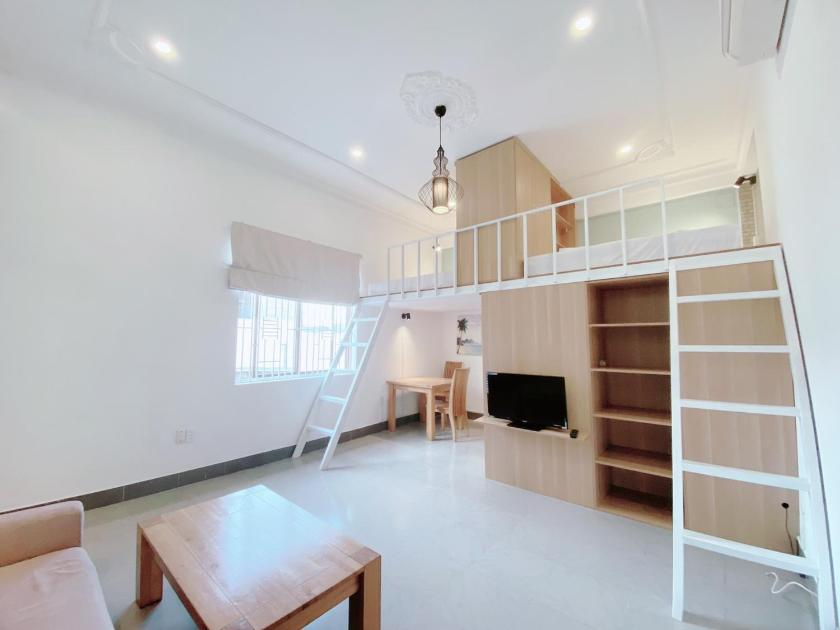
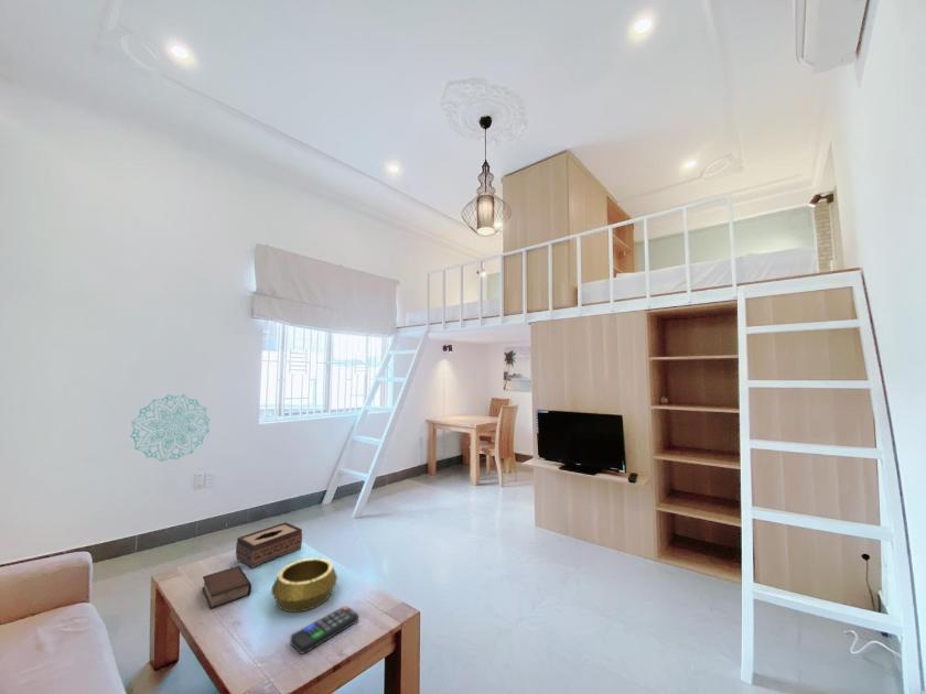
+ tissue box (270, 543)
+ wall decoration (173, 425)
+ book (226, 585)
+ remote control (325, 627)
+ decorative bowl (305, 583)
